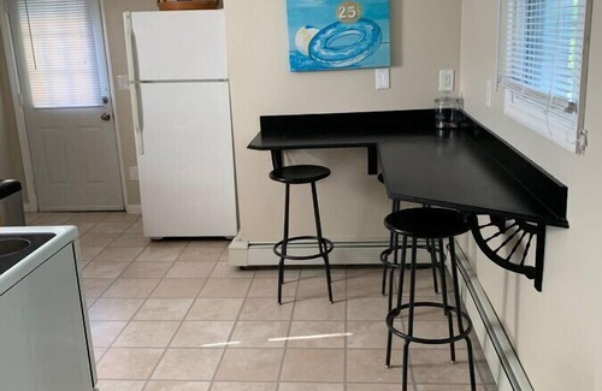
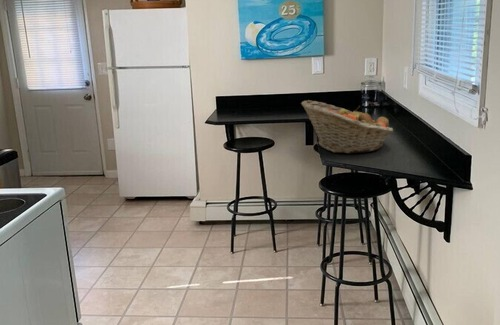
+ fruit basket (345, 123)
